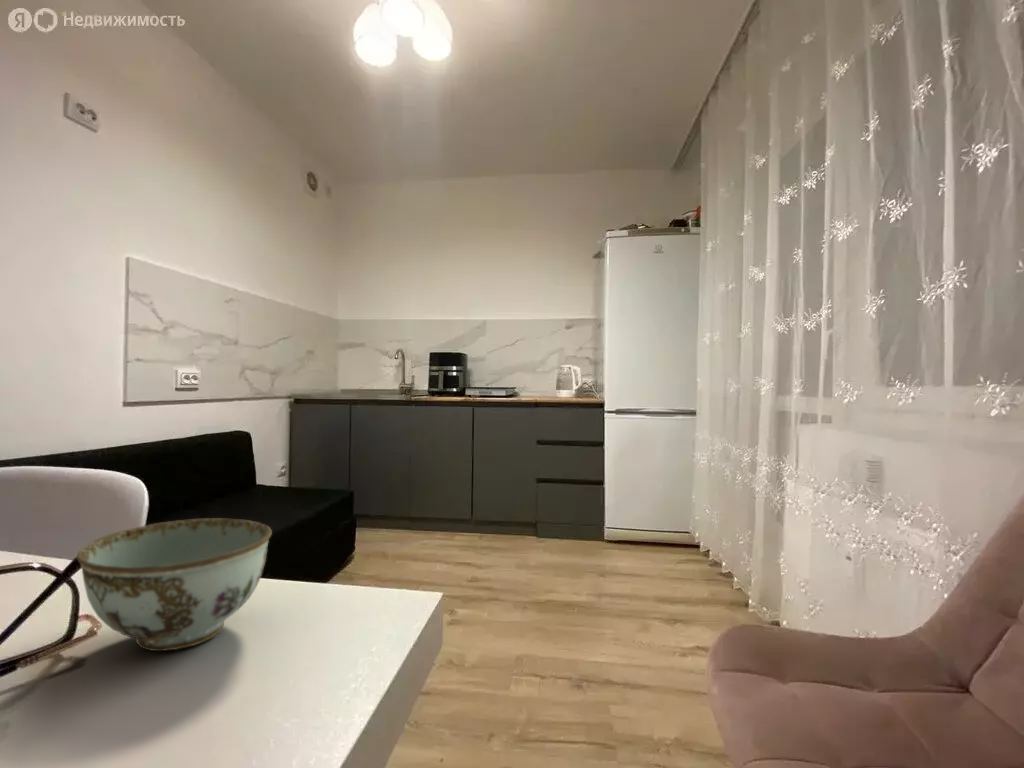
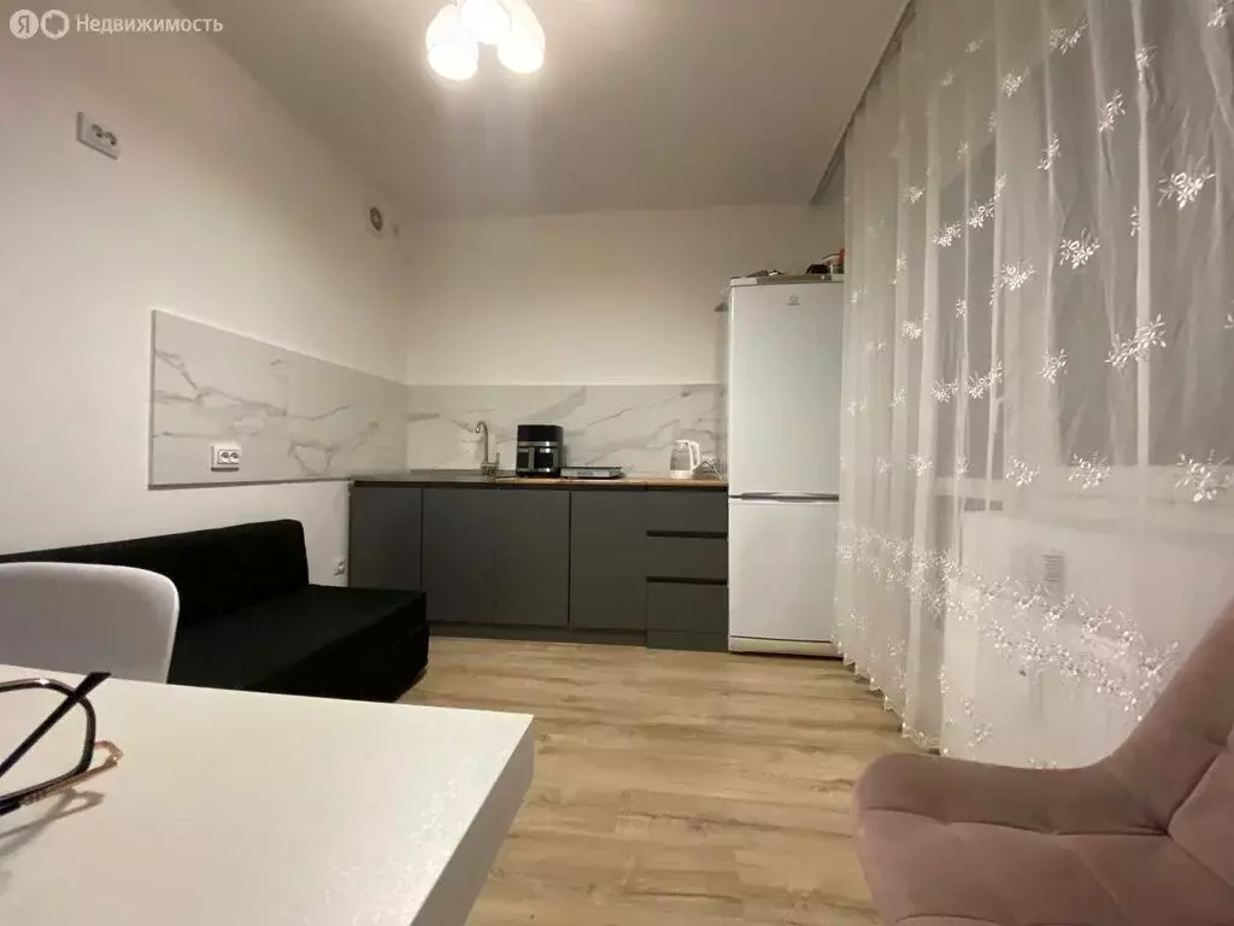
- bowl (181, 585)
